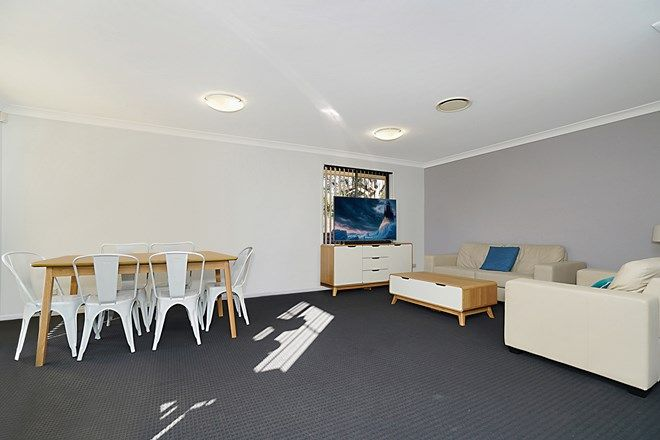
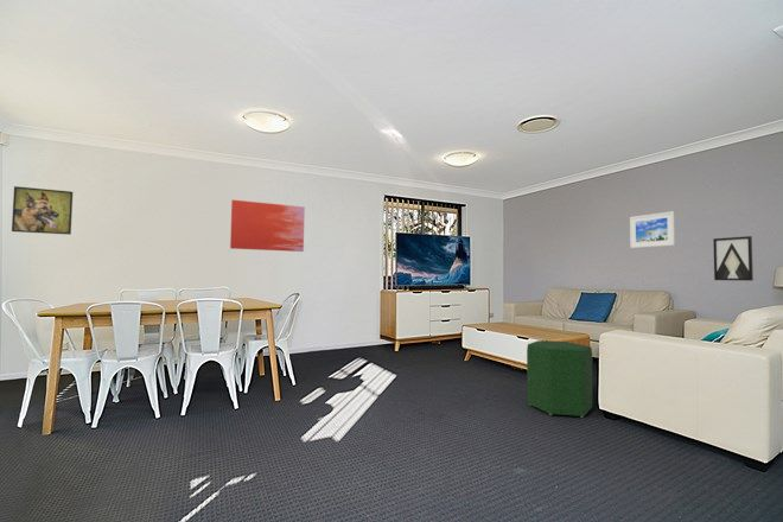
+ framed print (43, 210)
+ wall art (732, 259)
+ wall art (268, 227)
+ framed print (650, 230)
+ ottoman (559, 375)
